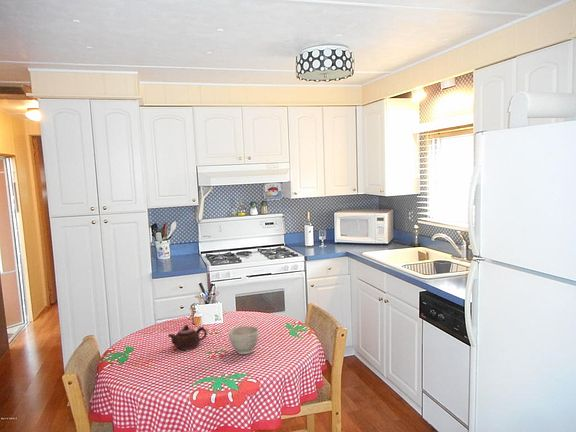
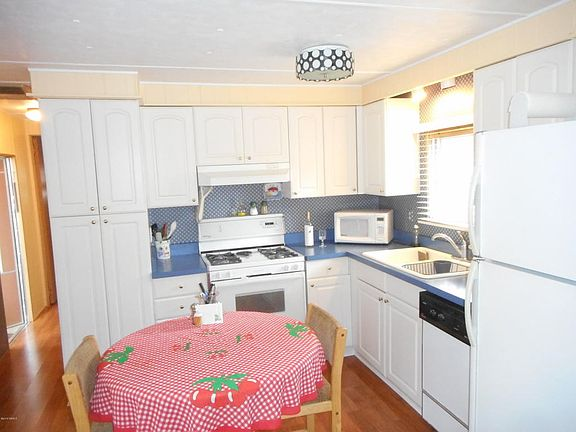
- bowl (243, 340)
- teapot (187, 335)
